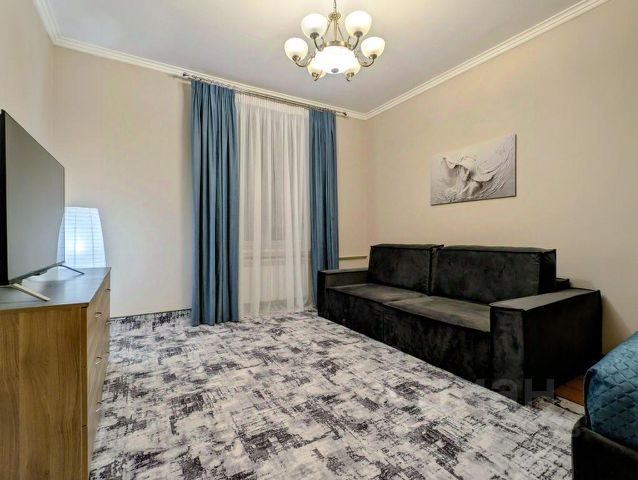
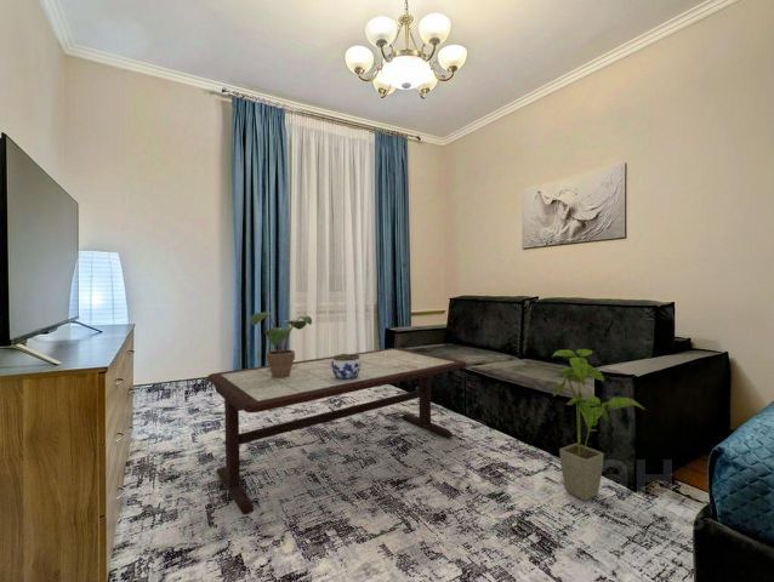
+ coffee table (346, 410)
+ house plant (587, 424)
+ potted plant (280, 342)
+ jar (346, 365)
